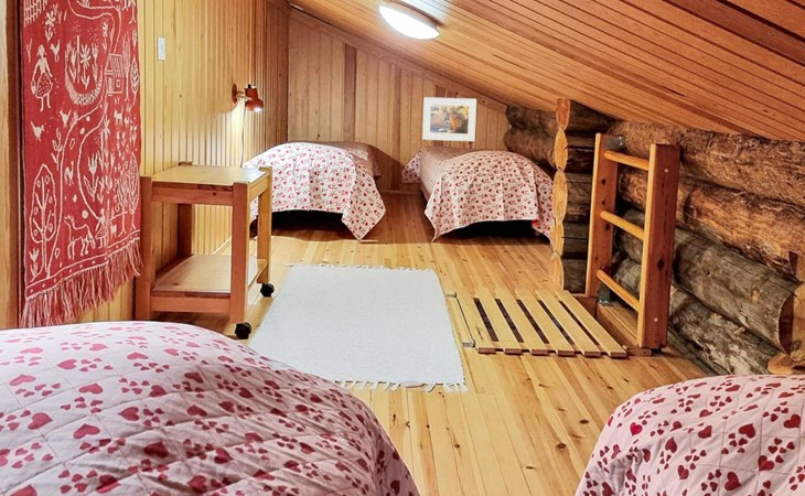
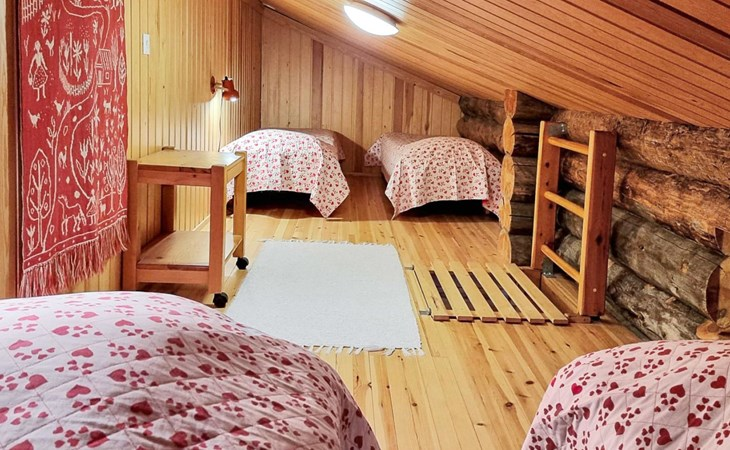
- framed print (449, 119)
